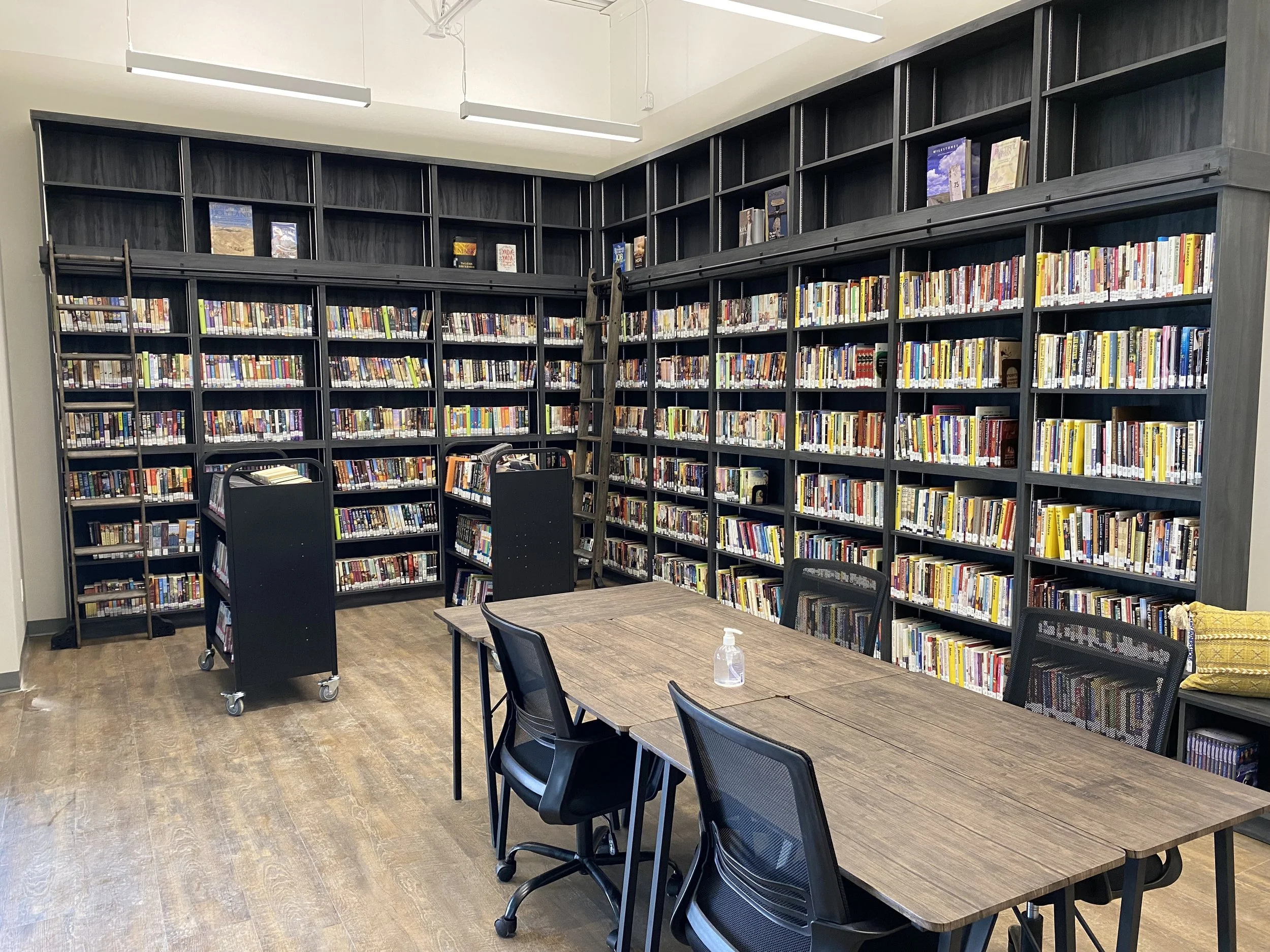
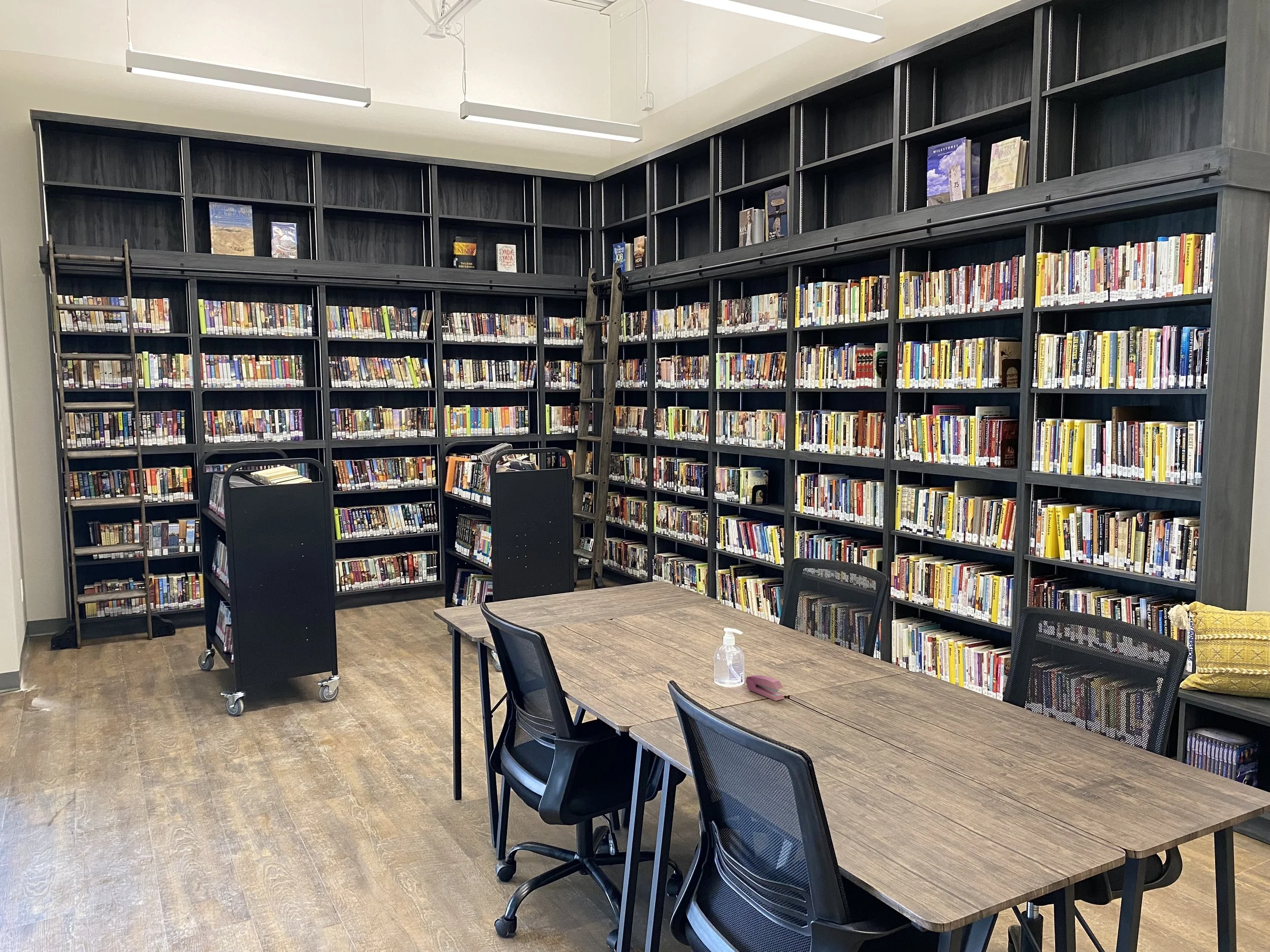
+ stapler (764, 685)
